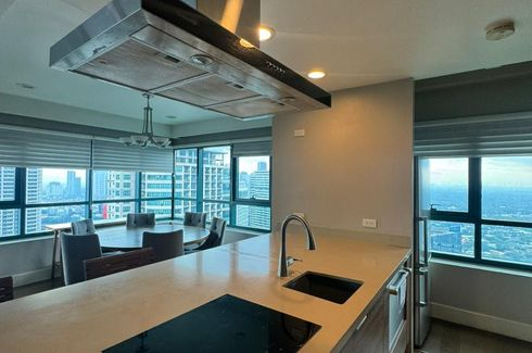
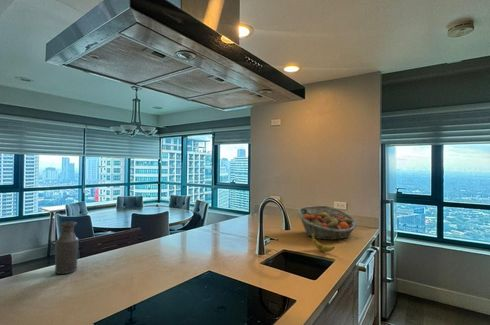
+ banana (322, 245)
+ fruit basket (326, 221)
+ bottle (67, 246)
